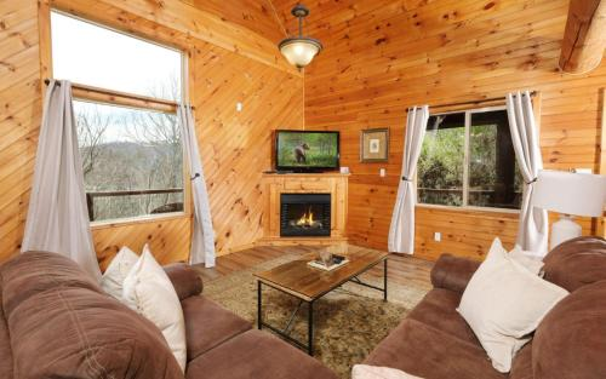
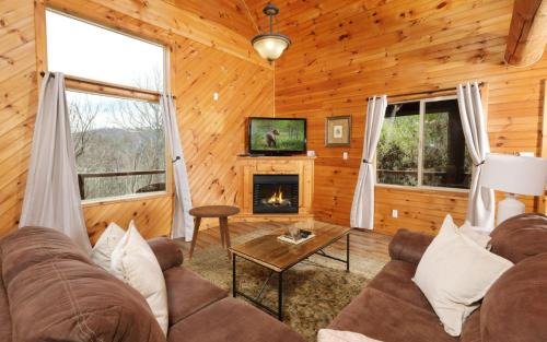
+ side table (220, 233)
